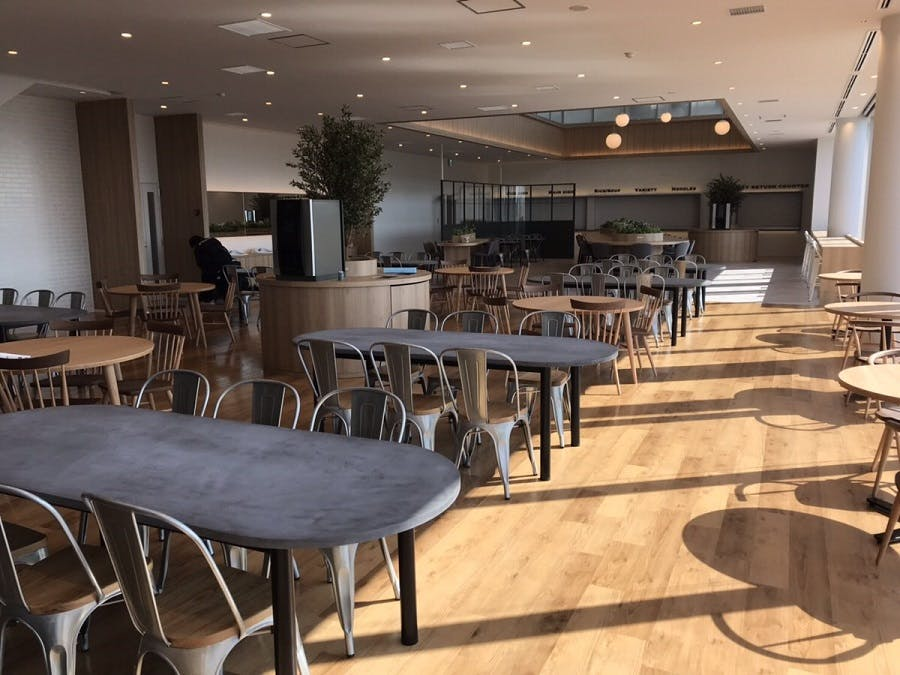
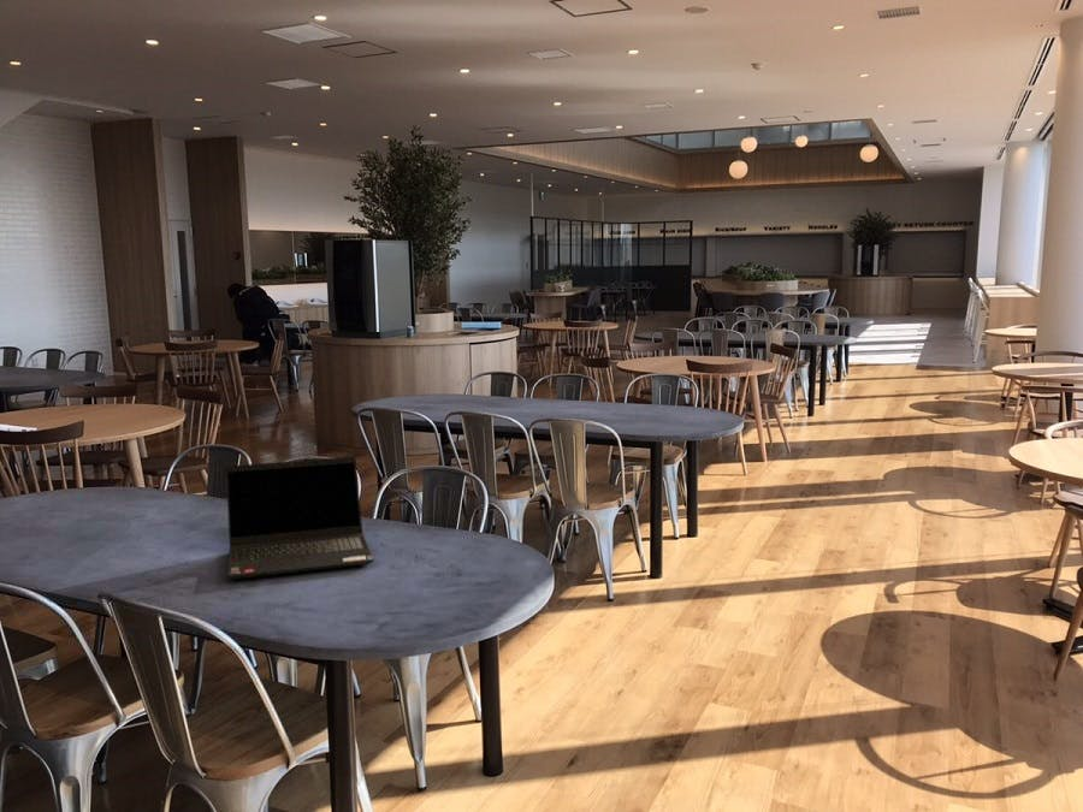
+ laptop computer (296, 514)
